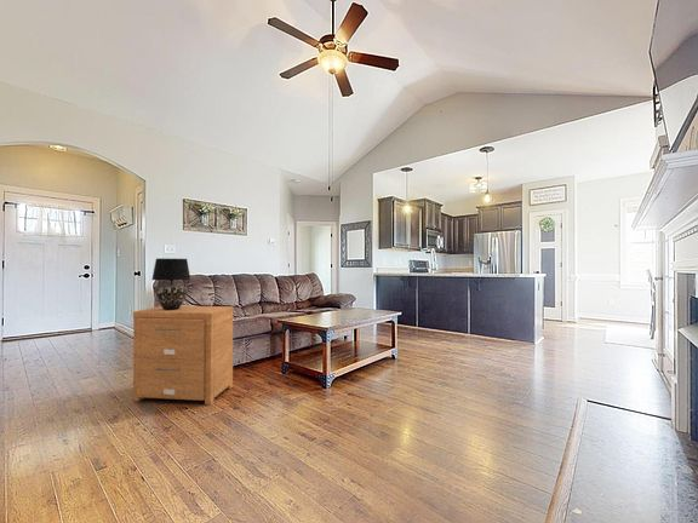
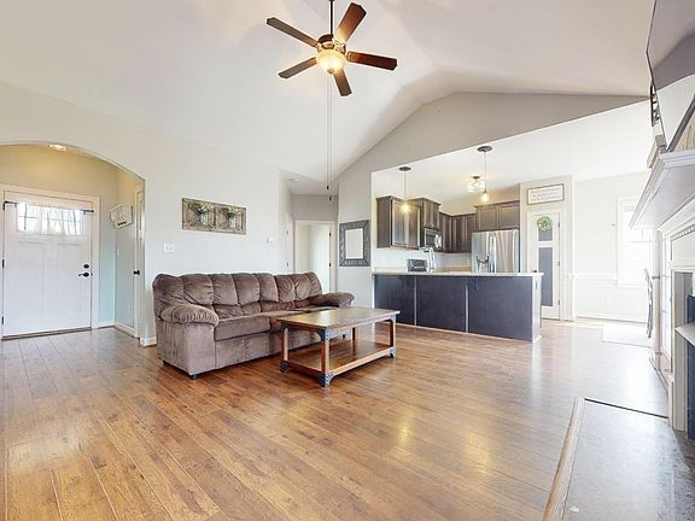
- table lamp (171, 283)
- nightstand (183, 351)
